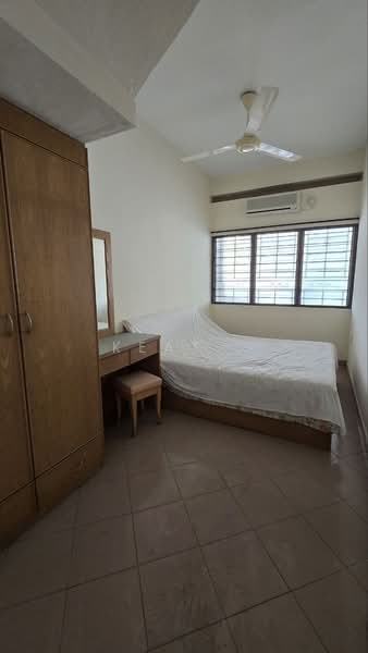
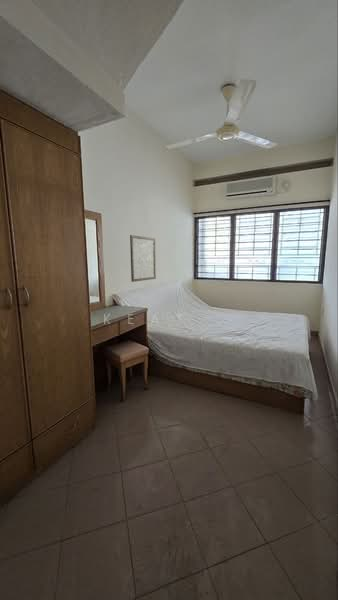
+ wall art (143, 259)
